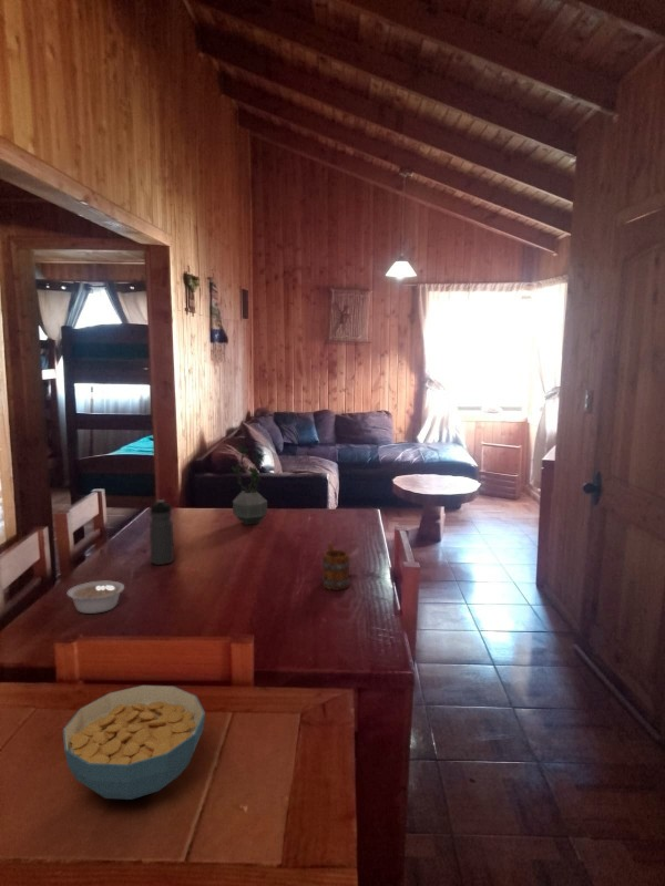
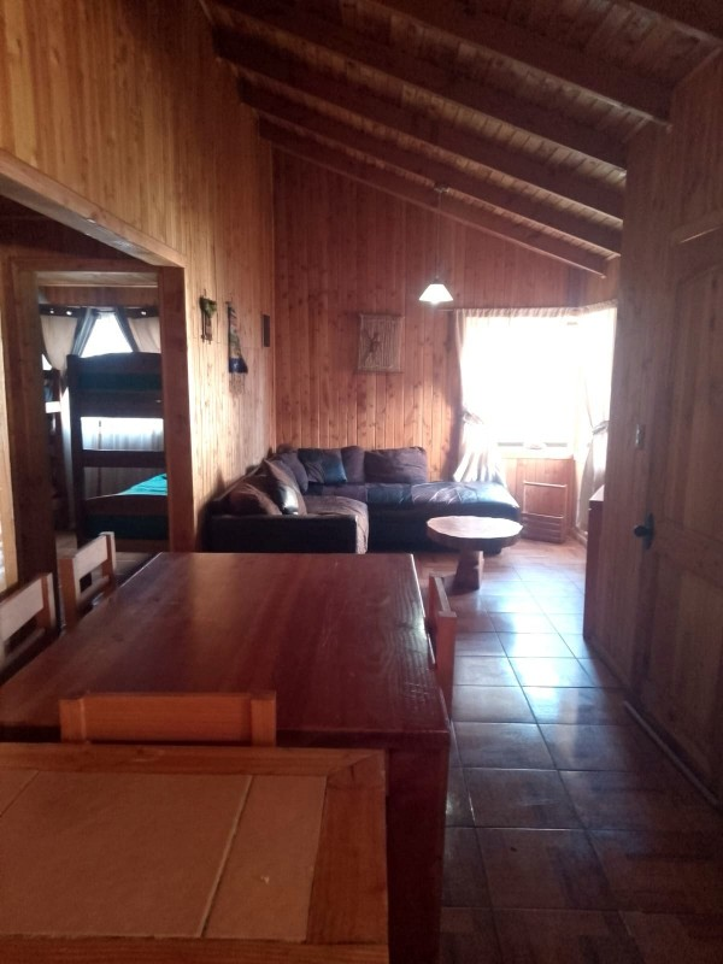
- mug (334, 565)
- potted plant (248, 484)
- water bottle (161, 530)
- cereal bowl (136, 751)
- legume (99, 596)
